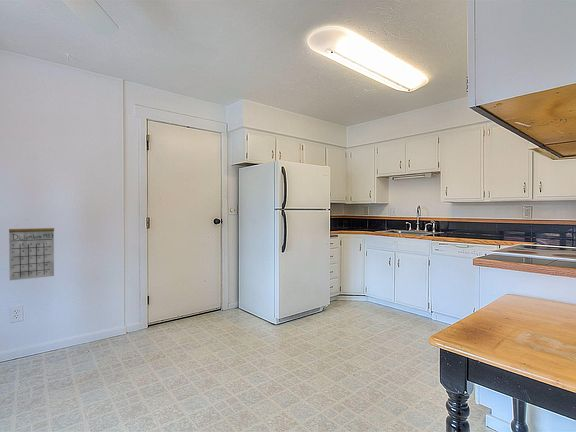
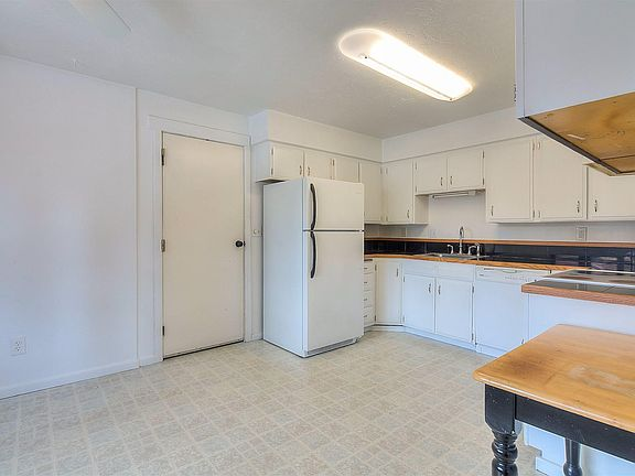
- calendar (32, 247)
